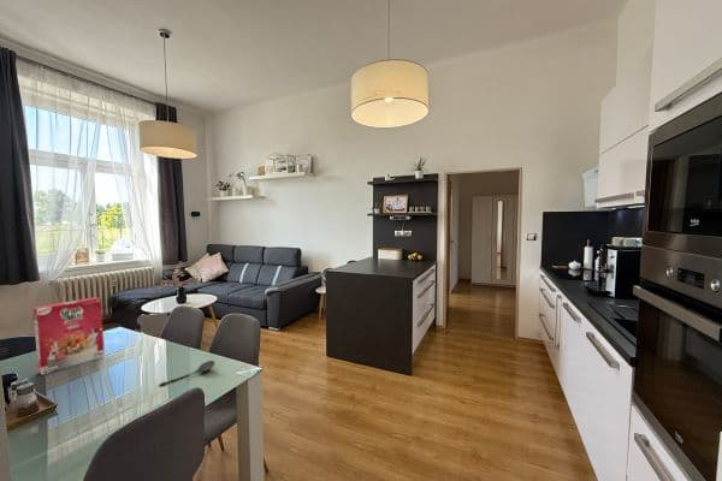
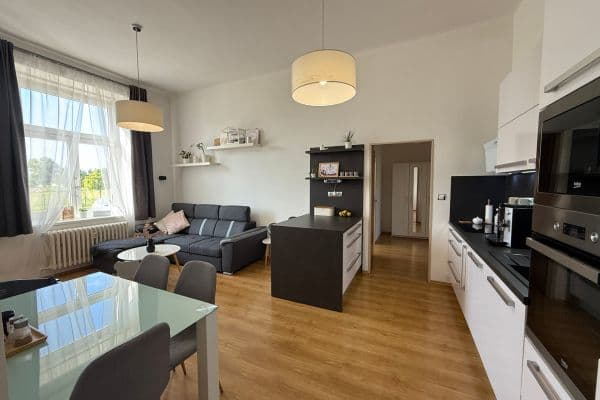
- cereal box (70, 333)
- spoon (188, 374)
